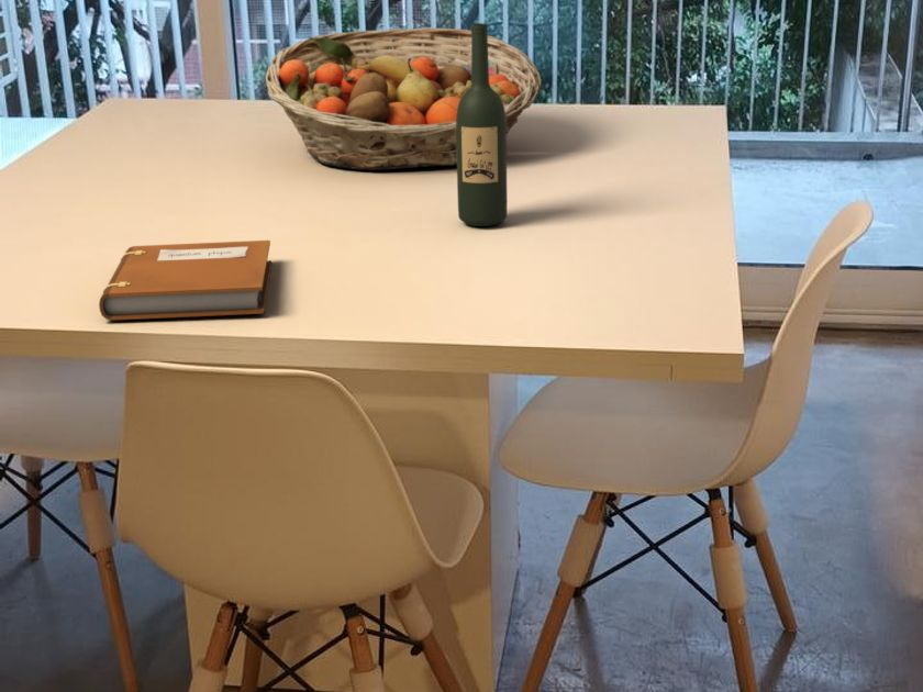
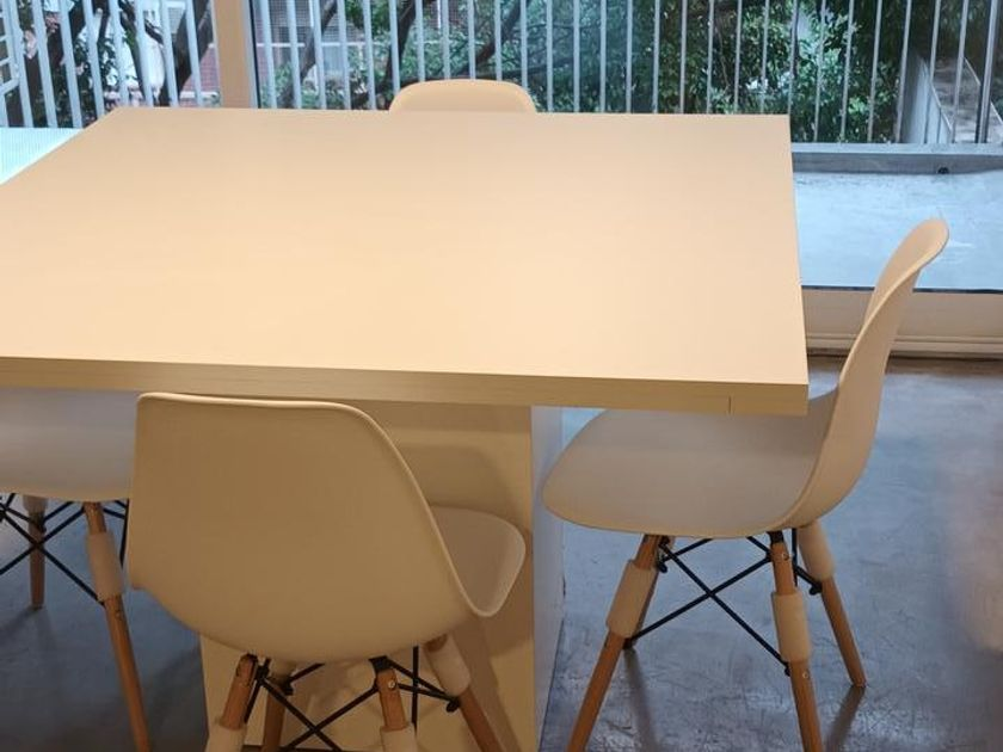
- notebook (190, 277)
- wine bottle (480, 125)
- fruit basket (403, 96)
